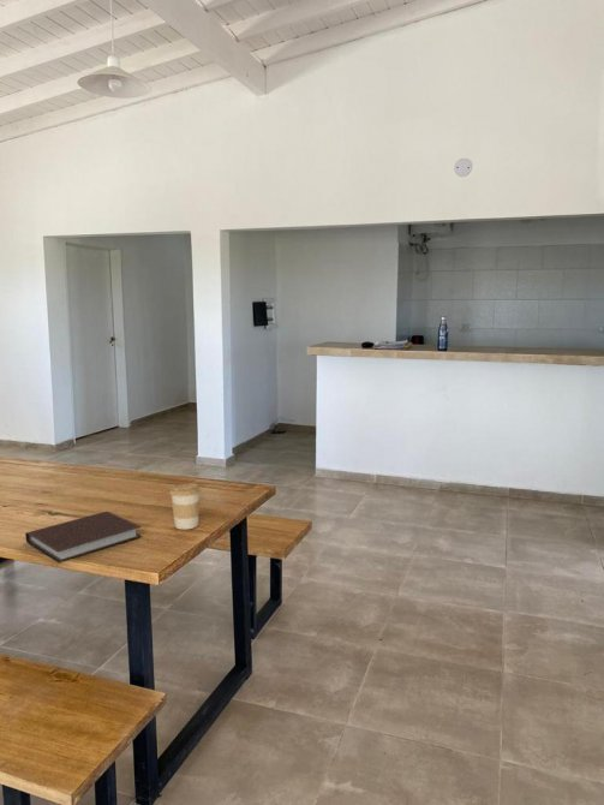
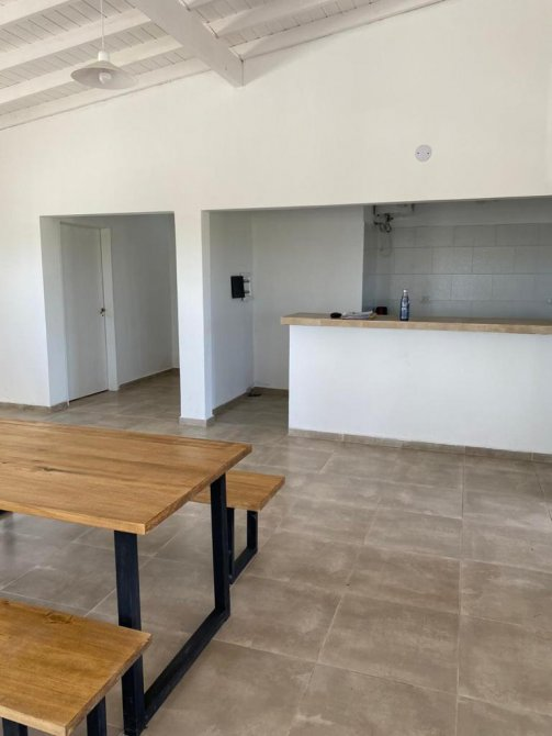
- notebook (84, 533)
- coffee cup (185, 505)
